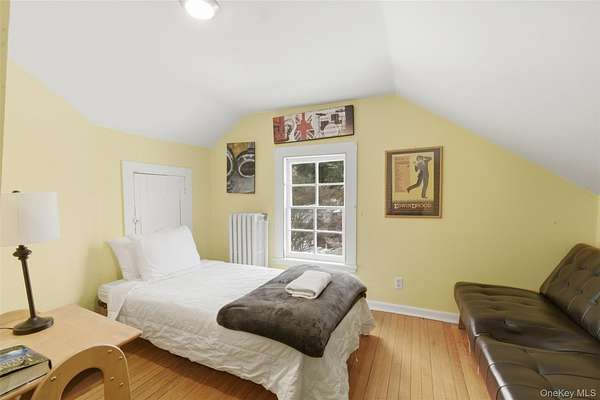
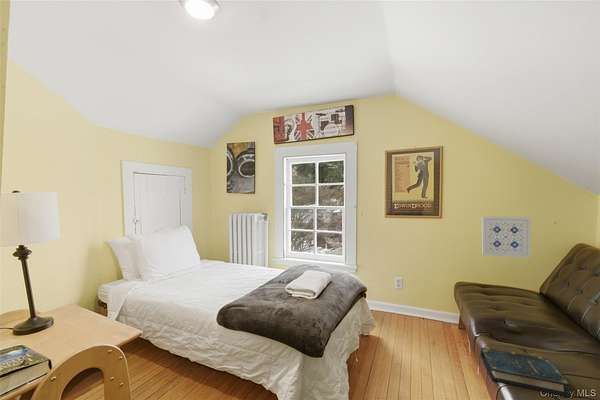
+ book (520, 368)
+ wall art (505, 236)
